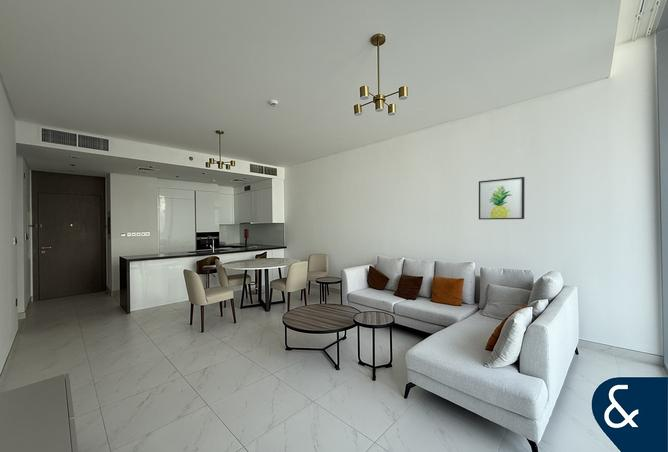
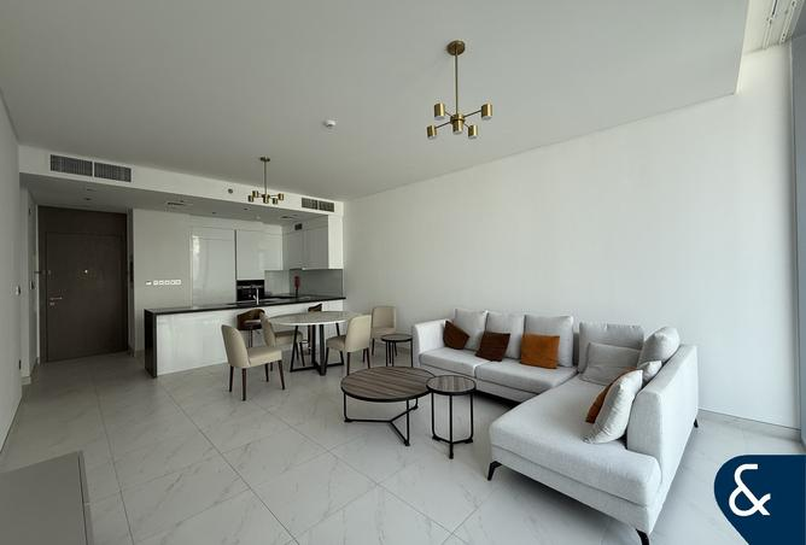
- wall art (500, 199)
